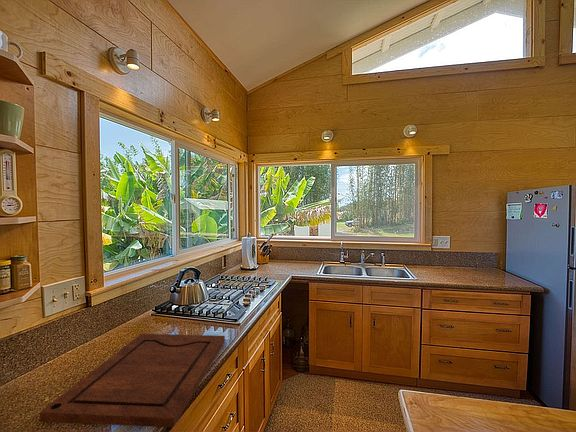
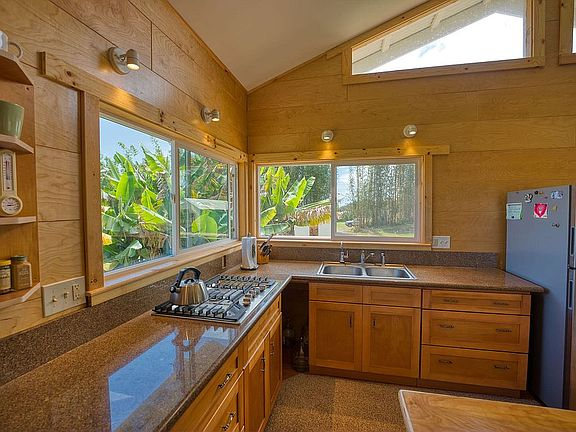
- cutting board (153, 368)
